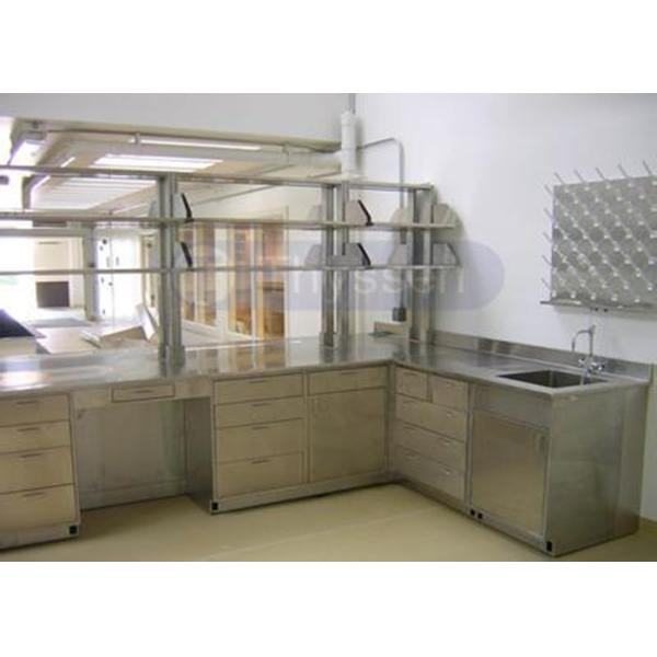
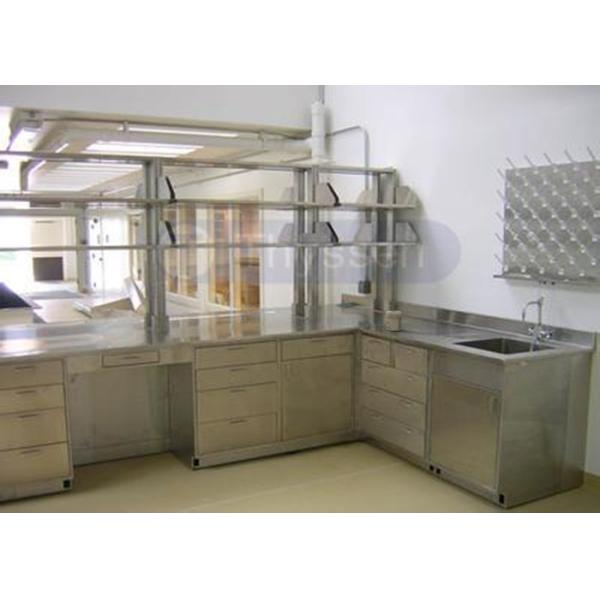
+ jar (393, 320)
